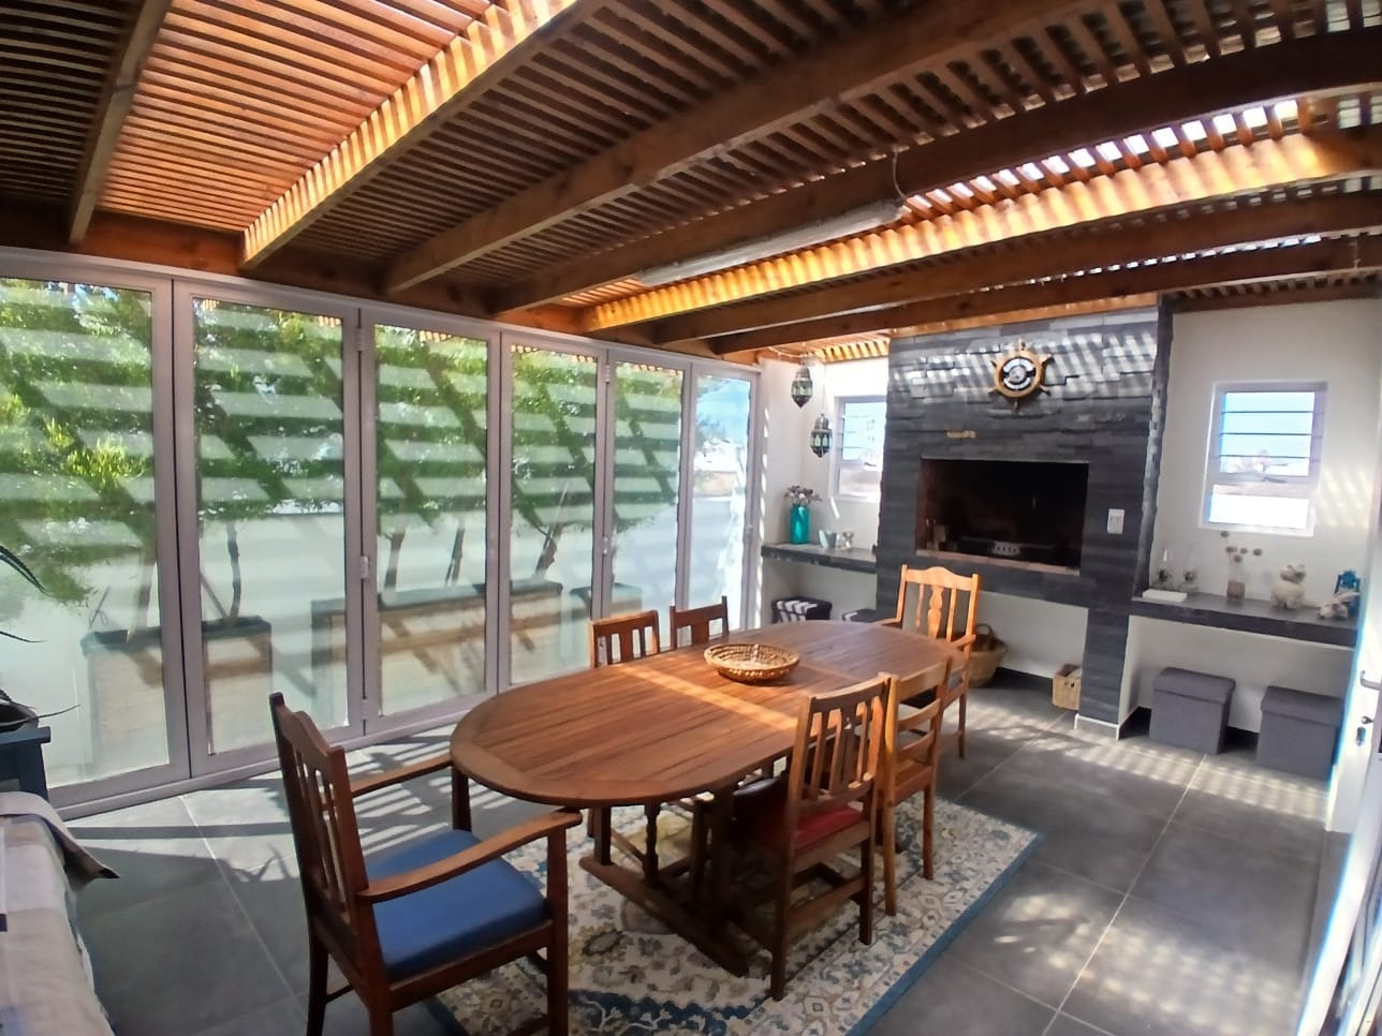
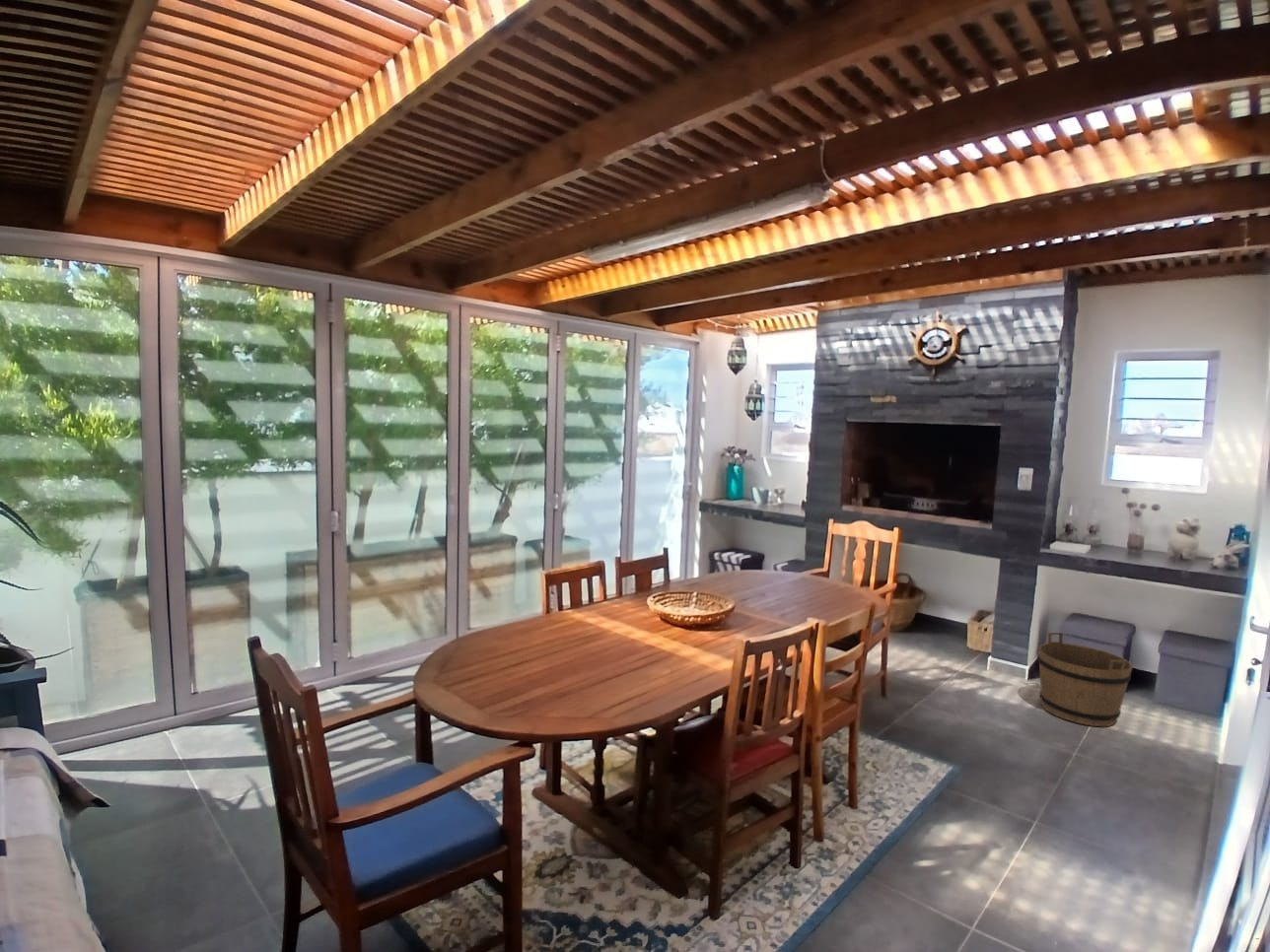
+ bucket (1081, 679)
